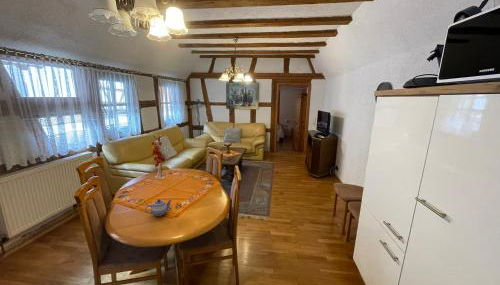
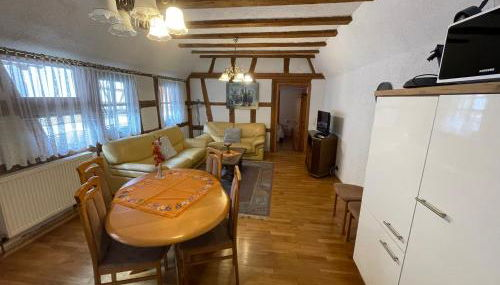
- teapot (159, 206)
